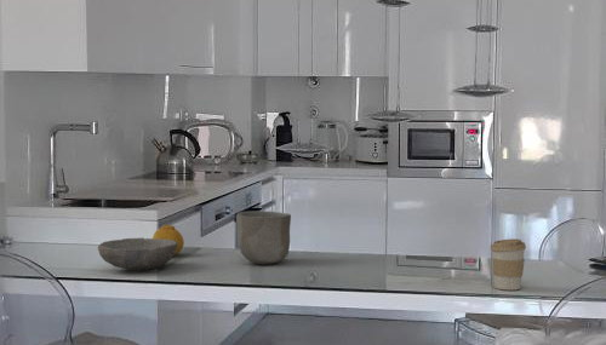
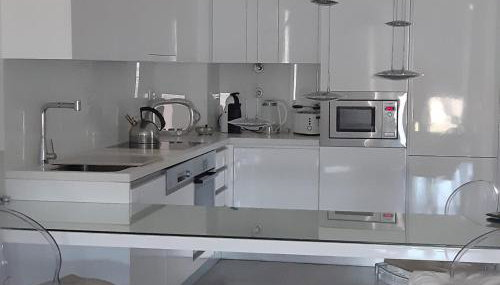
- fruit (167, 238)
- bowl (263, 237)
- bowl (137, 255)
- coffee cup (507, 263)
